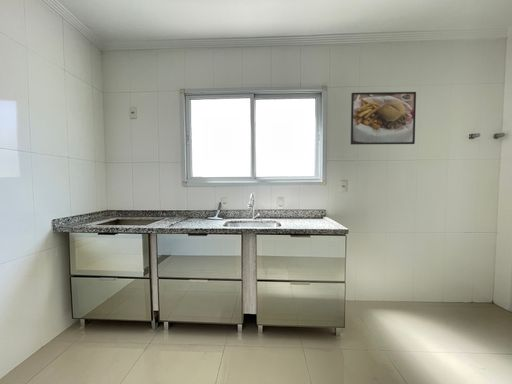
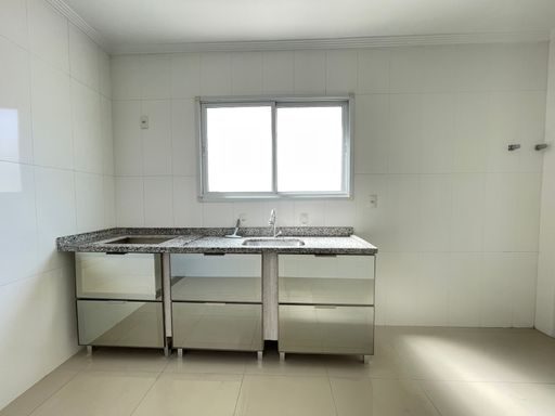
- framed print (382, 118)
